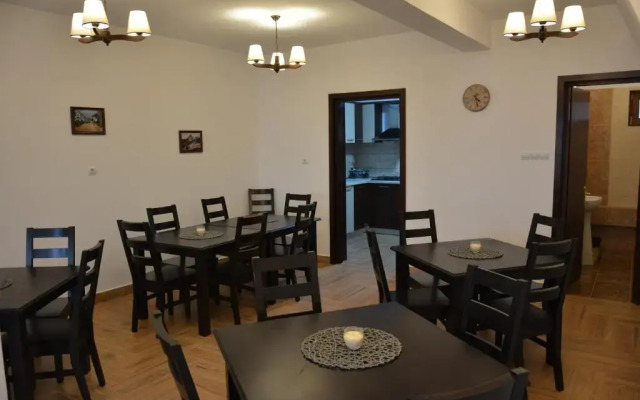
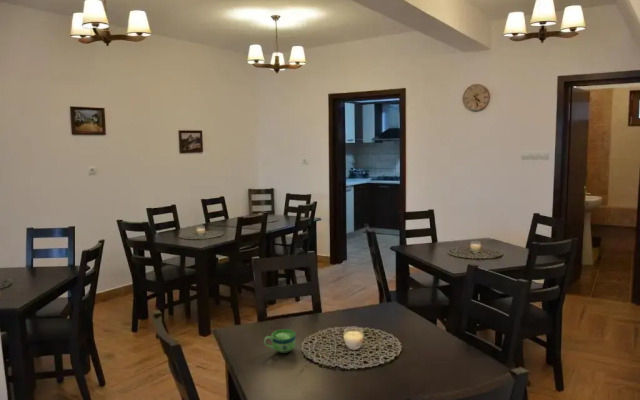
+ cup (280, 342)
